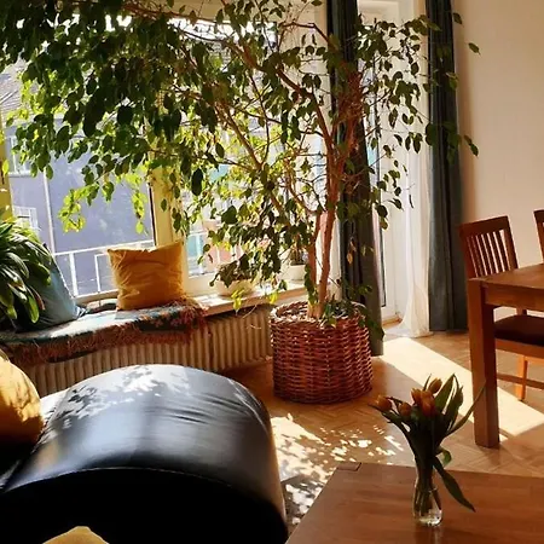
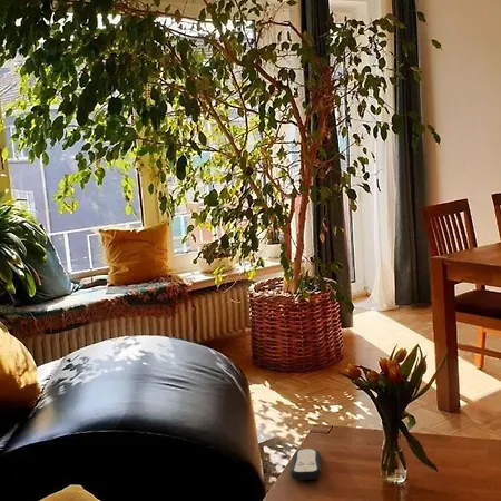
+ remote control (306, 463)
